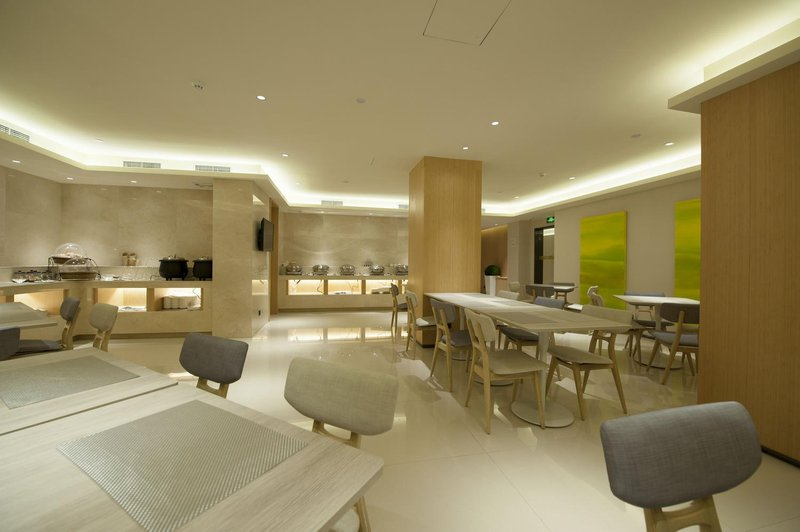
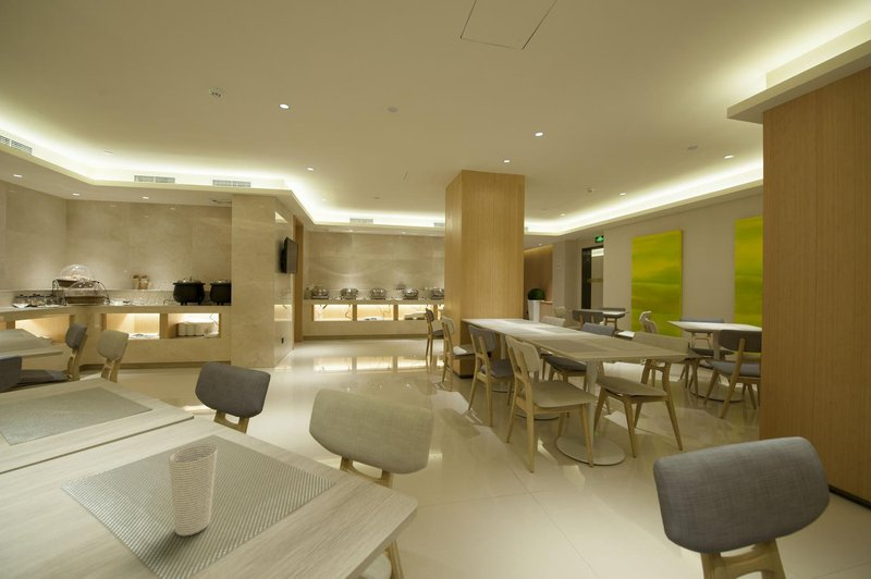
+ cup (193, 489)
